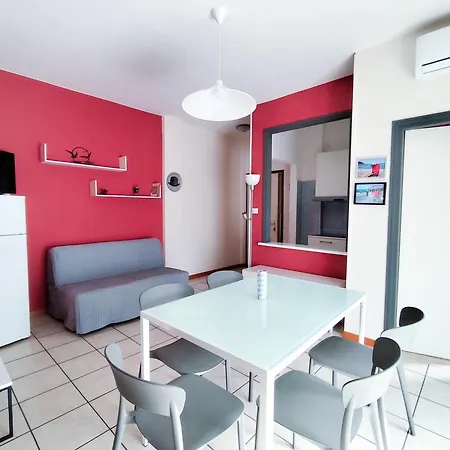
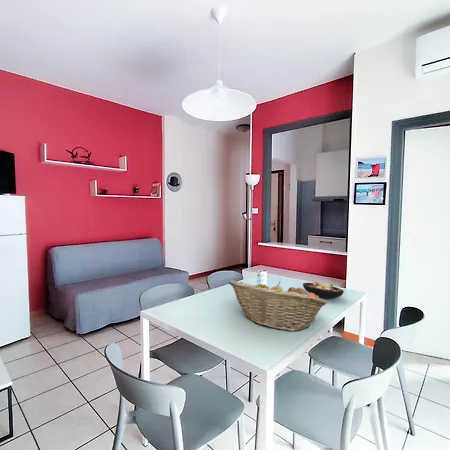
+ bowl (322, 291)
+ fruit basket (274, 298)
